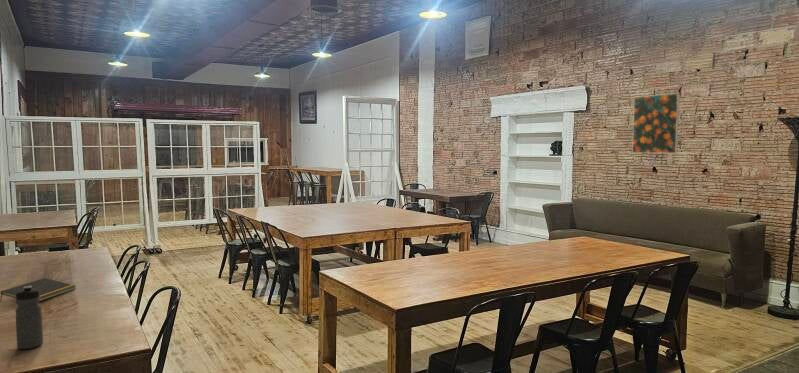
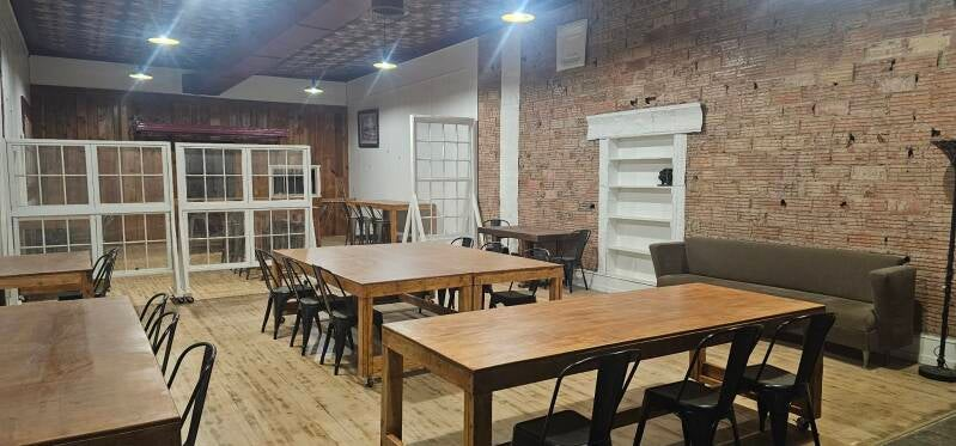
- notepad (40, 289)
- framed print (655, 124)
- water bottle (29, 316)
